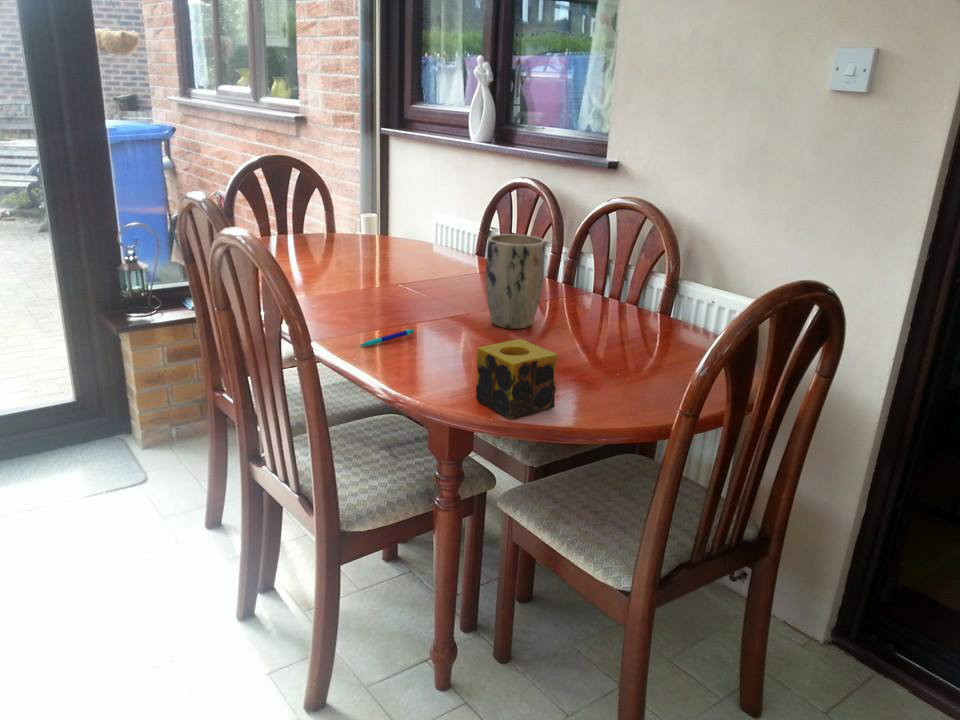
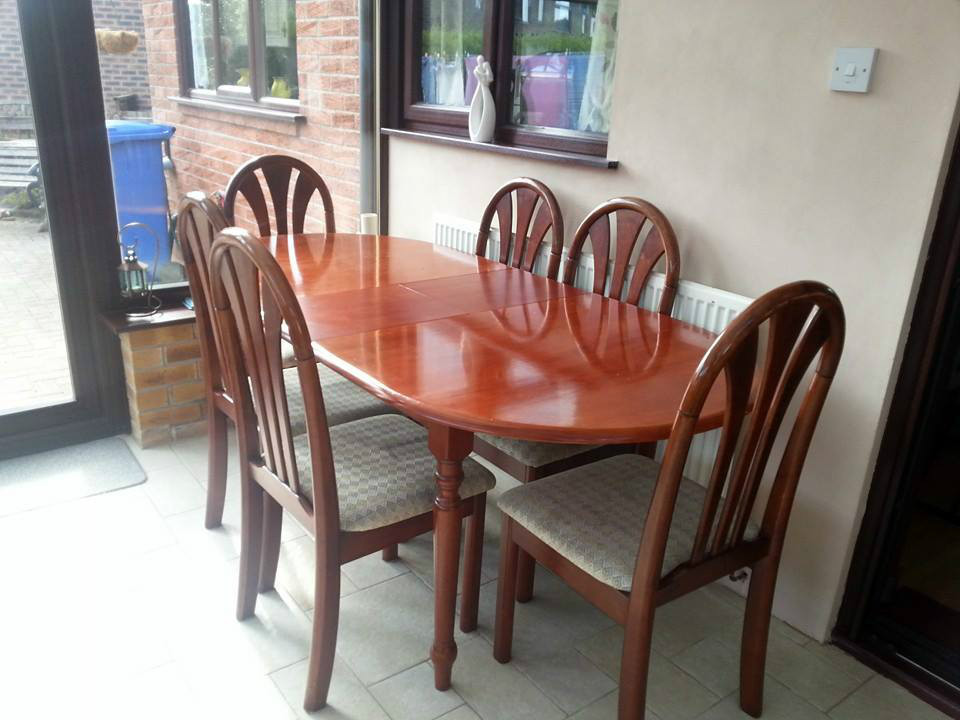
- pen (386, 337)
- plant pot (513, 281)
- candle (516, 377)
